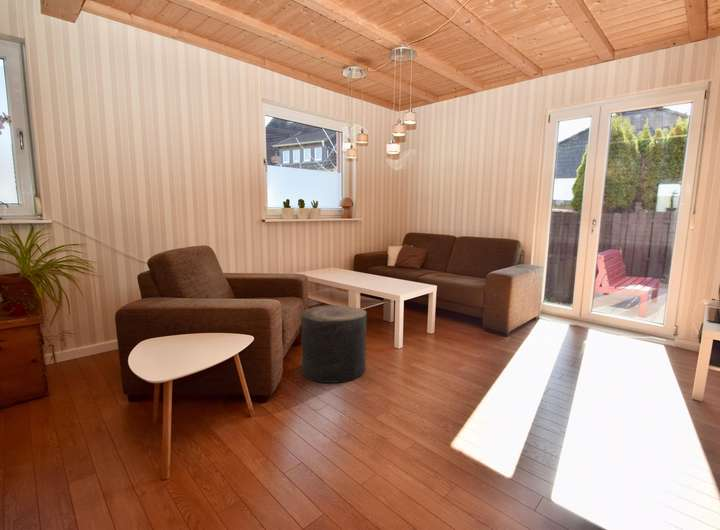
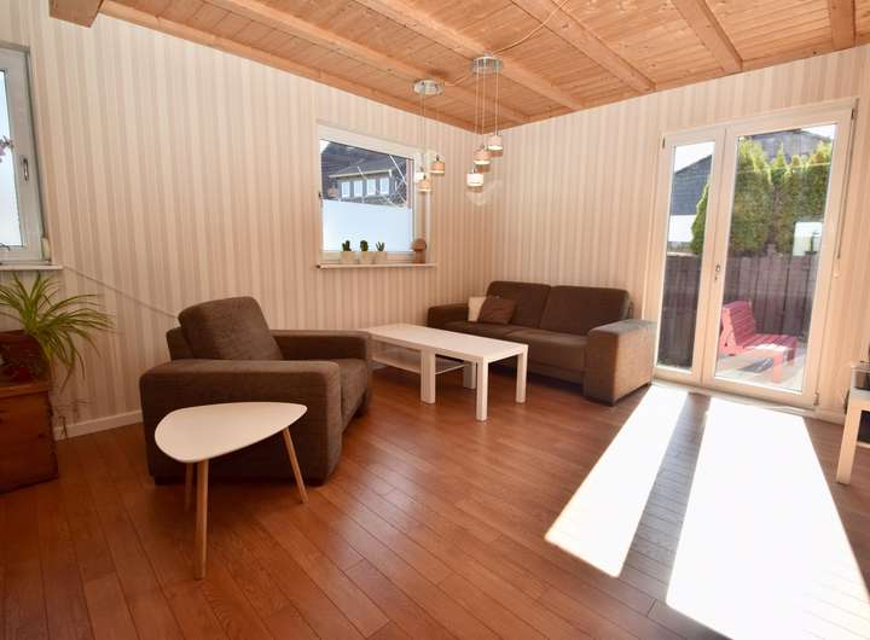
- stool (333, 341)
